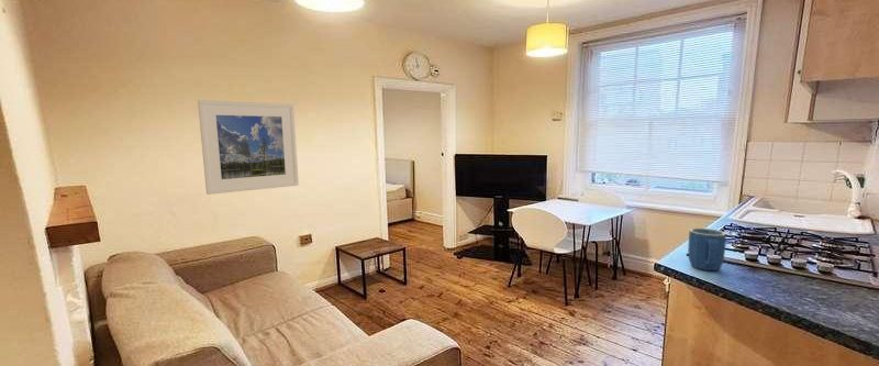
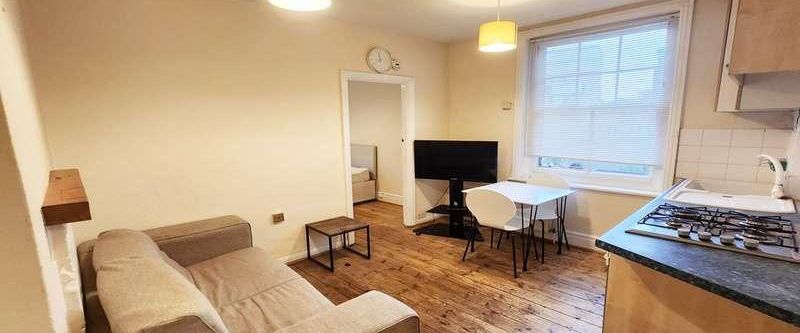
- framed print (252, 146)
- mug (706, 249)
